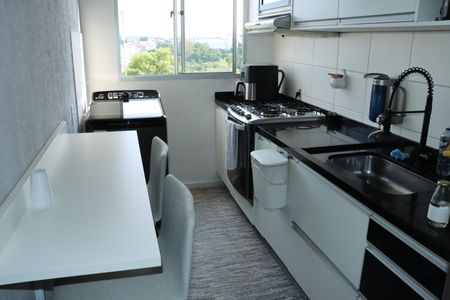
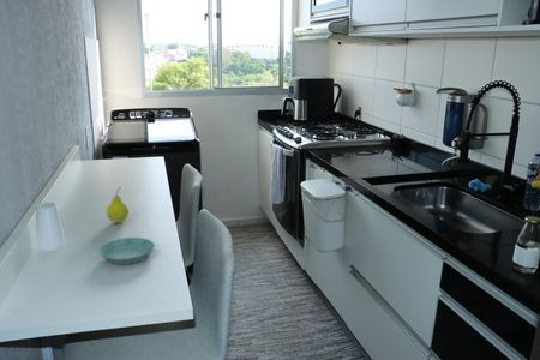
+ saucer (127, 251)
+ fruit (116, 204)
